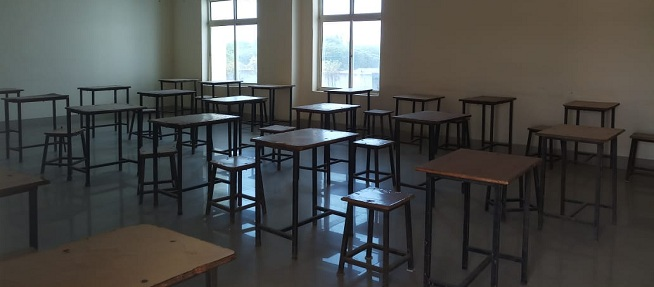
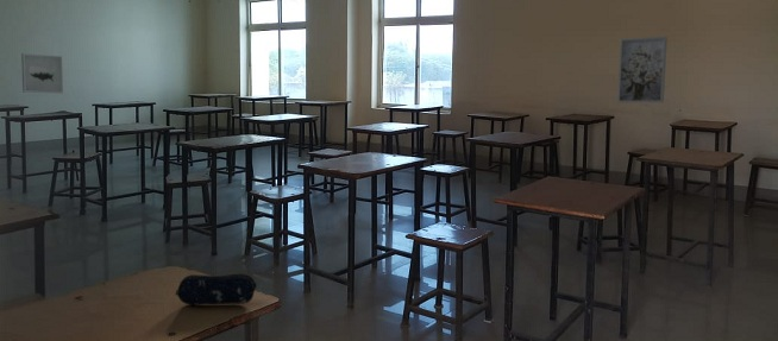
+ pencil case (217, 289)
+ wall art (42, 74)
+ wall art (641, 70)
